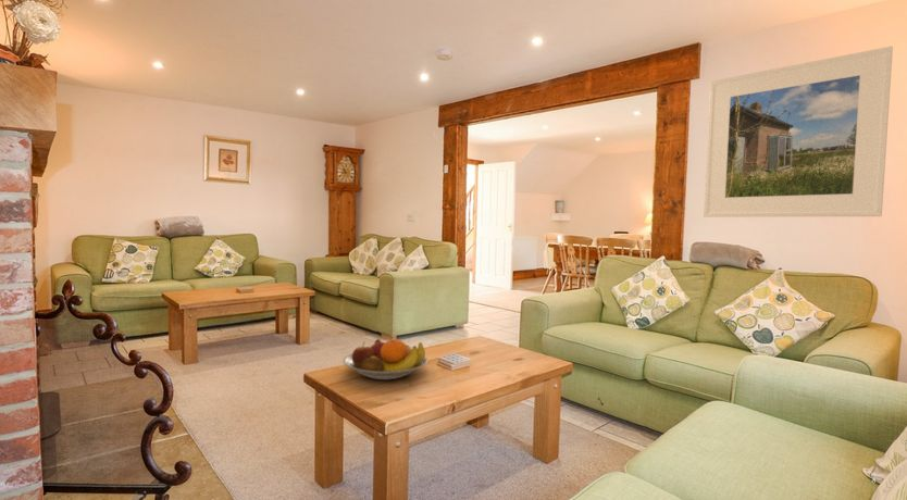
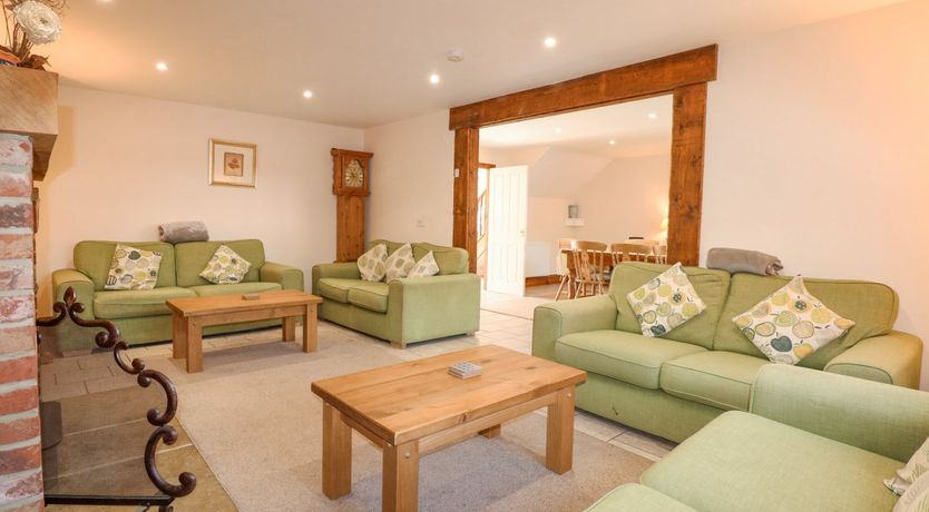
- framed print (786, 141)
- fruit bowl (385, 355)
